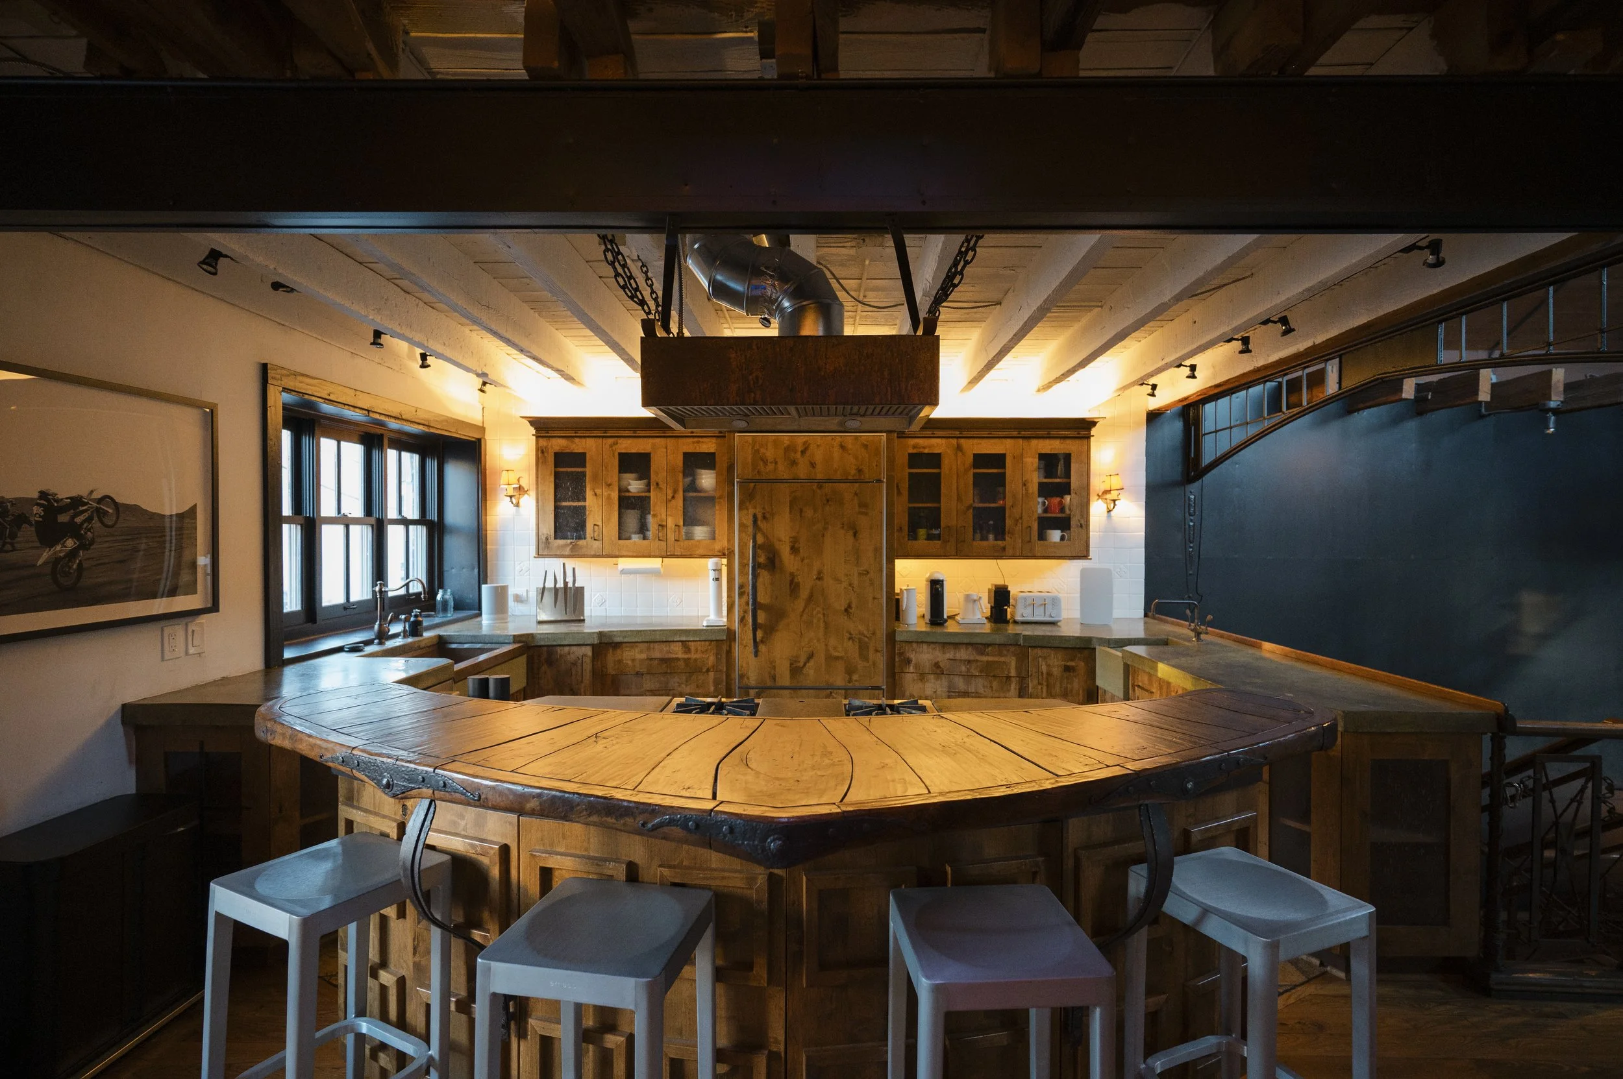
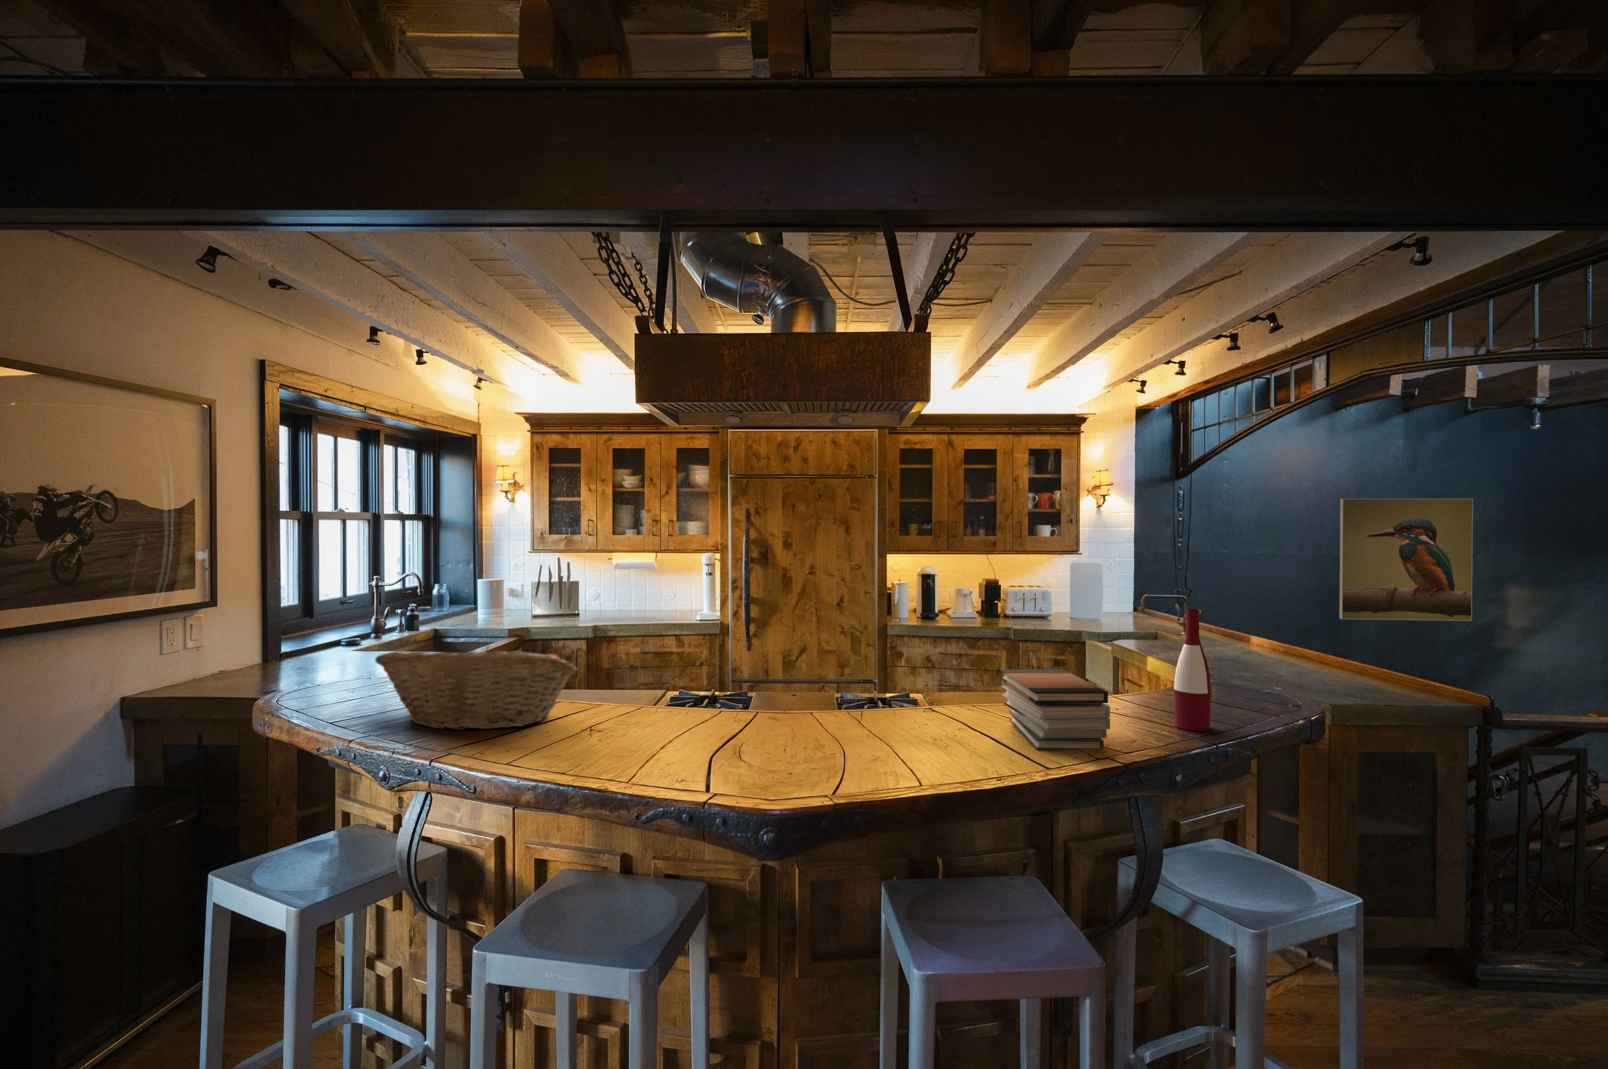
+ fruit basket (479, 679)
+ alcohol (1193, 668)
+ book stack (1052, 707)
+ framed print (1405, 558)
